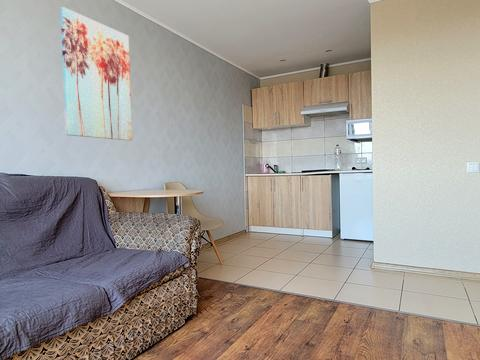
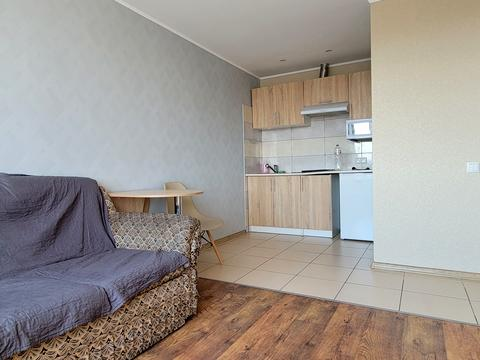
- wall art (100, 80)
